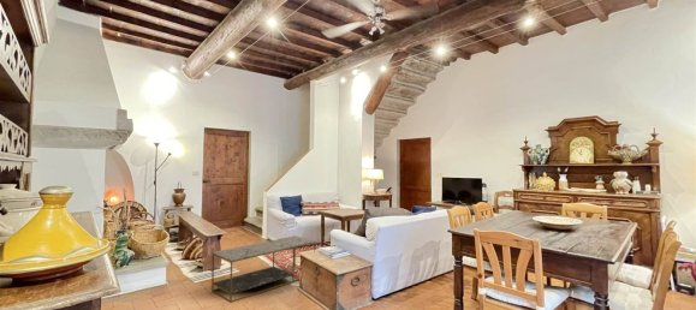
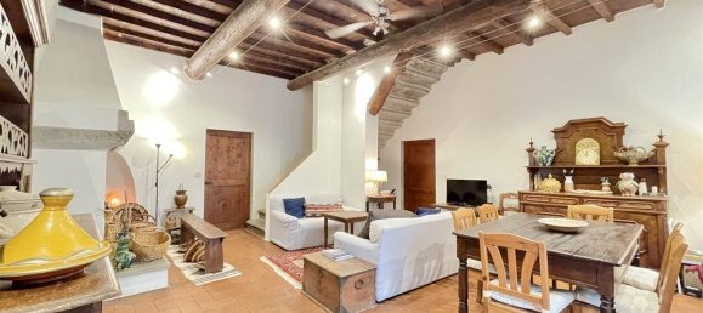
- coffee table (269, 267)
